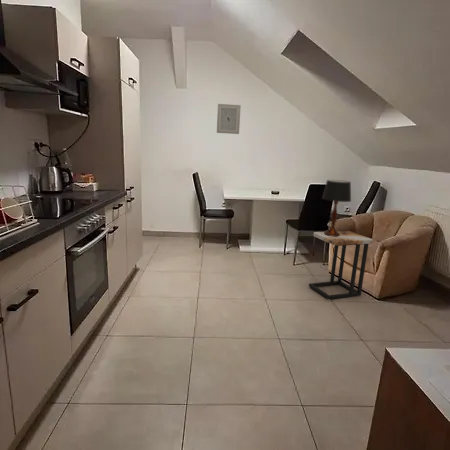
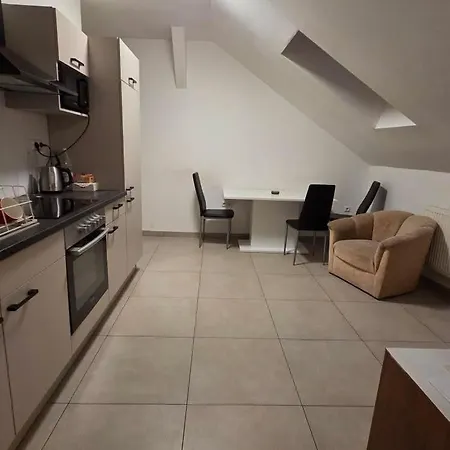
- side table (340, 263)
- table lamp (335, 208)
- wall art (228, 119)
